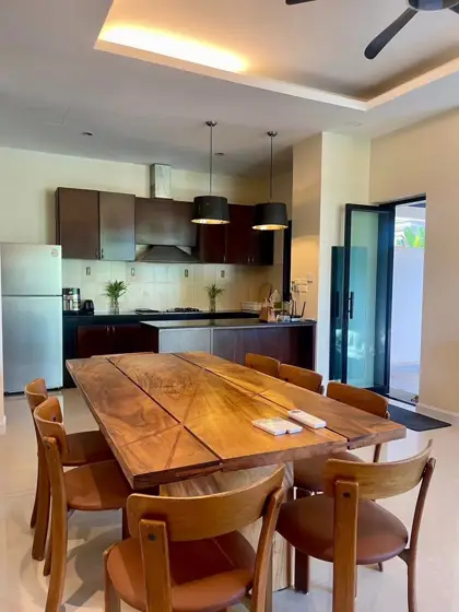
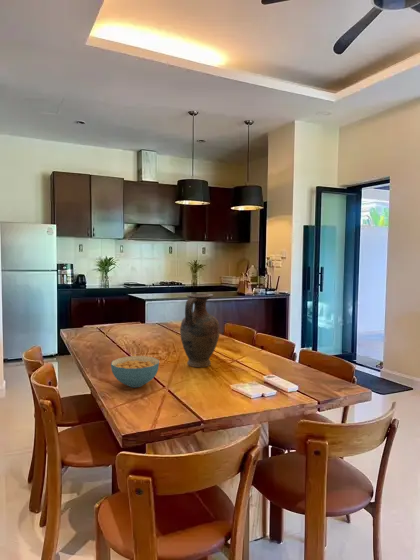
+ cereal bowl (135, 373)
+ vase (199, 329)
